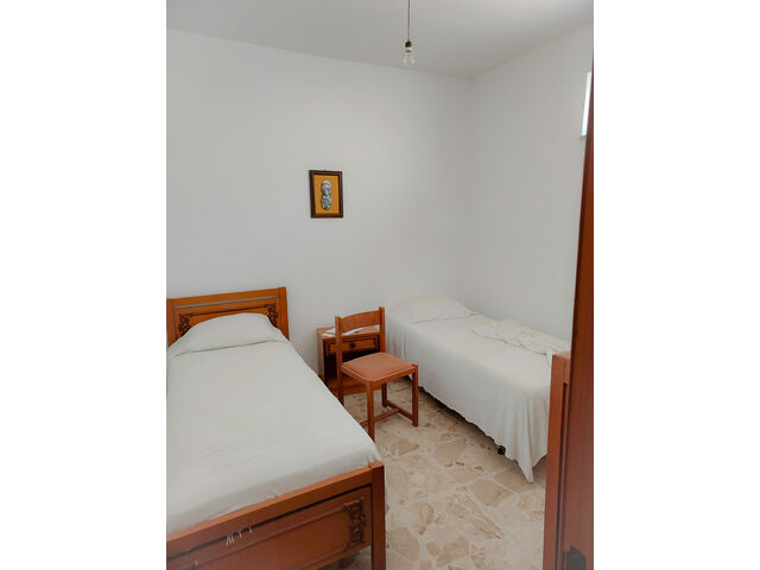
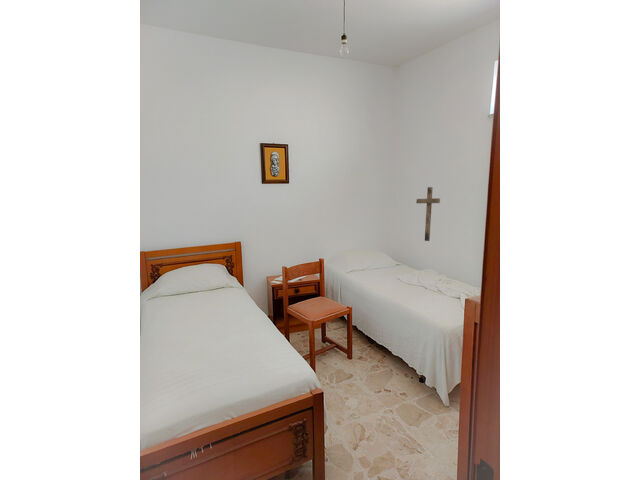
+ crucifix (427, 214)
